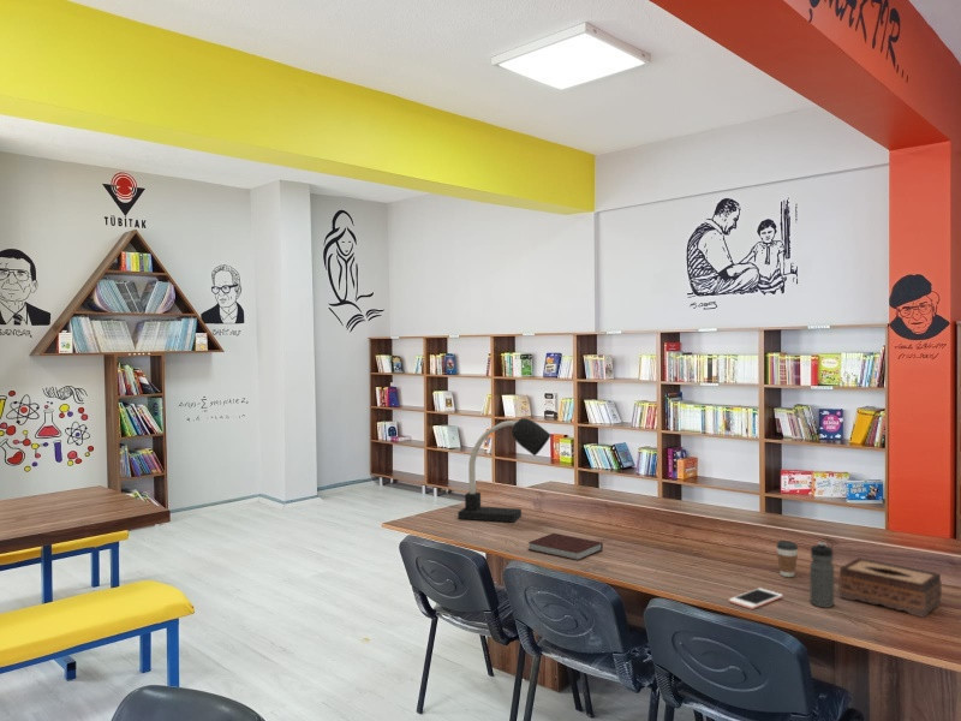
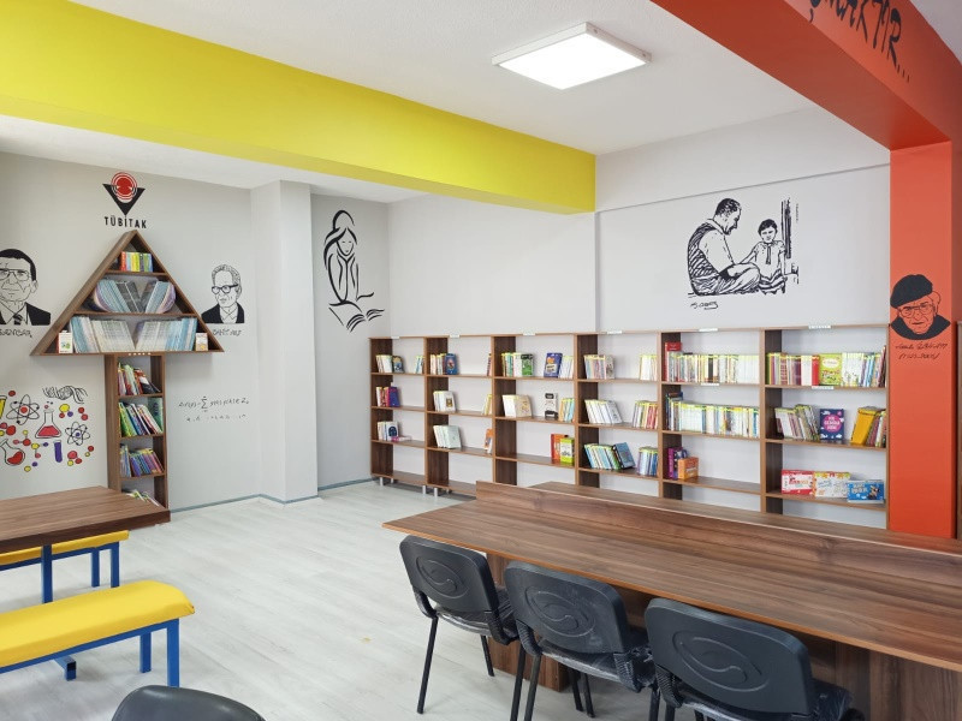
- water bottle (822, 573)
- tissue box (889, 585)
- cell phone (756, 597)
- coffee cup (787, 559)
- desk lamp (521, 446)
- notebook (565, 546)
